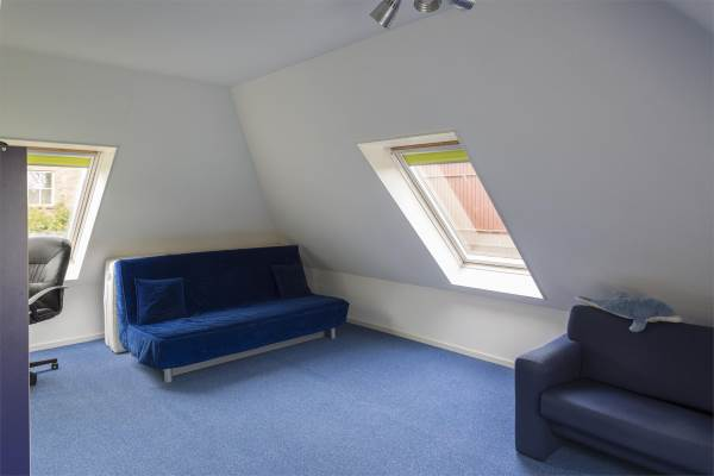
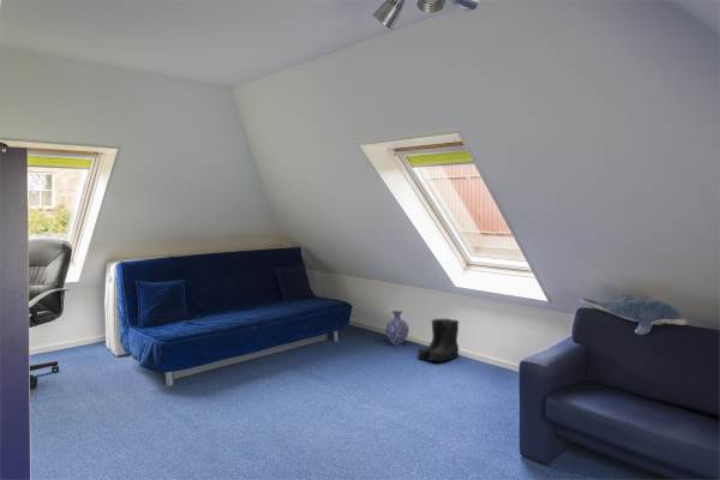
+ boots (438, 338)
+ vase (396, 328)
